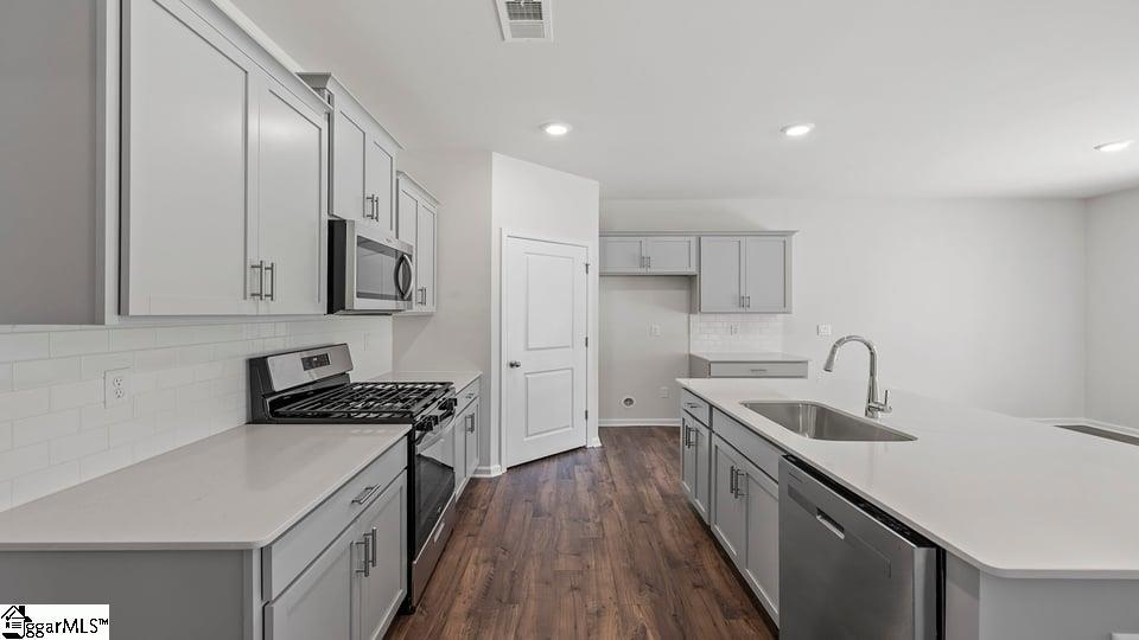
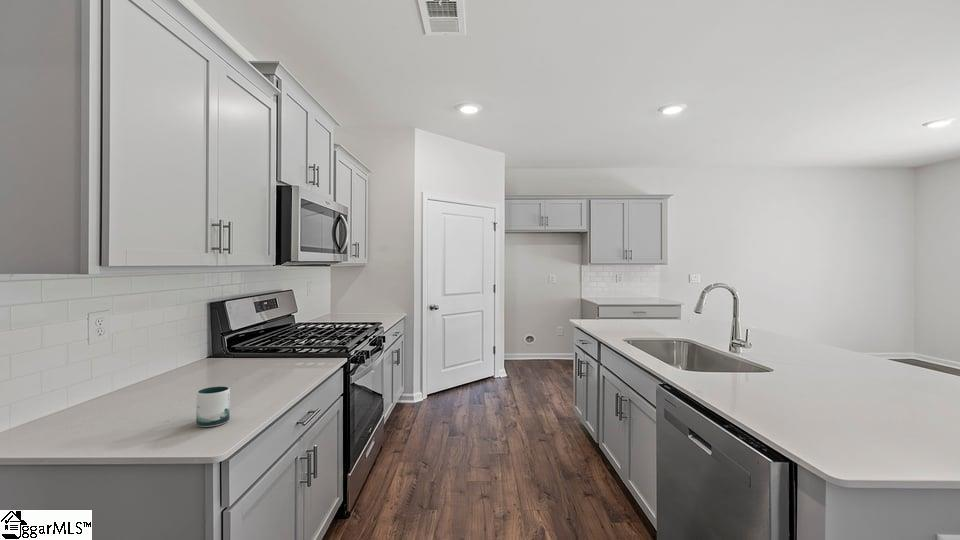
+ mug (213, 404)
